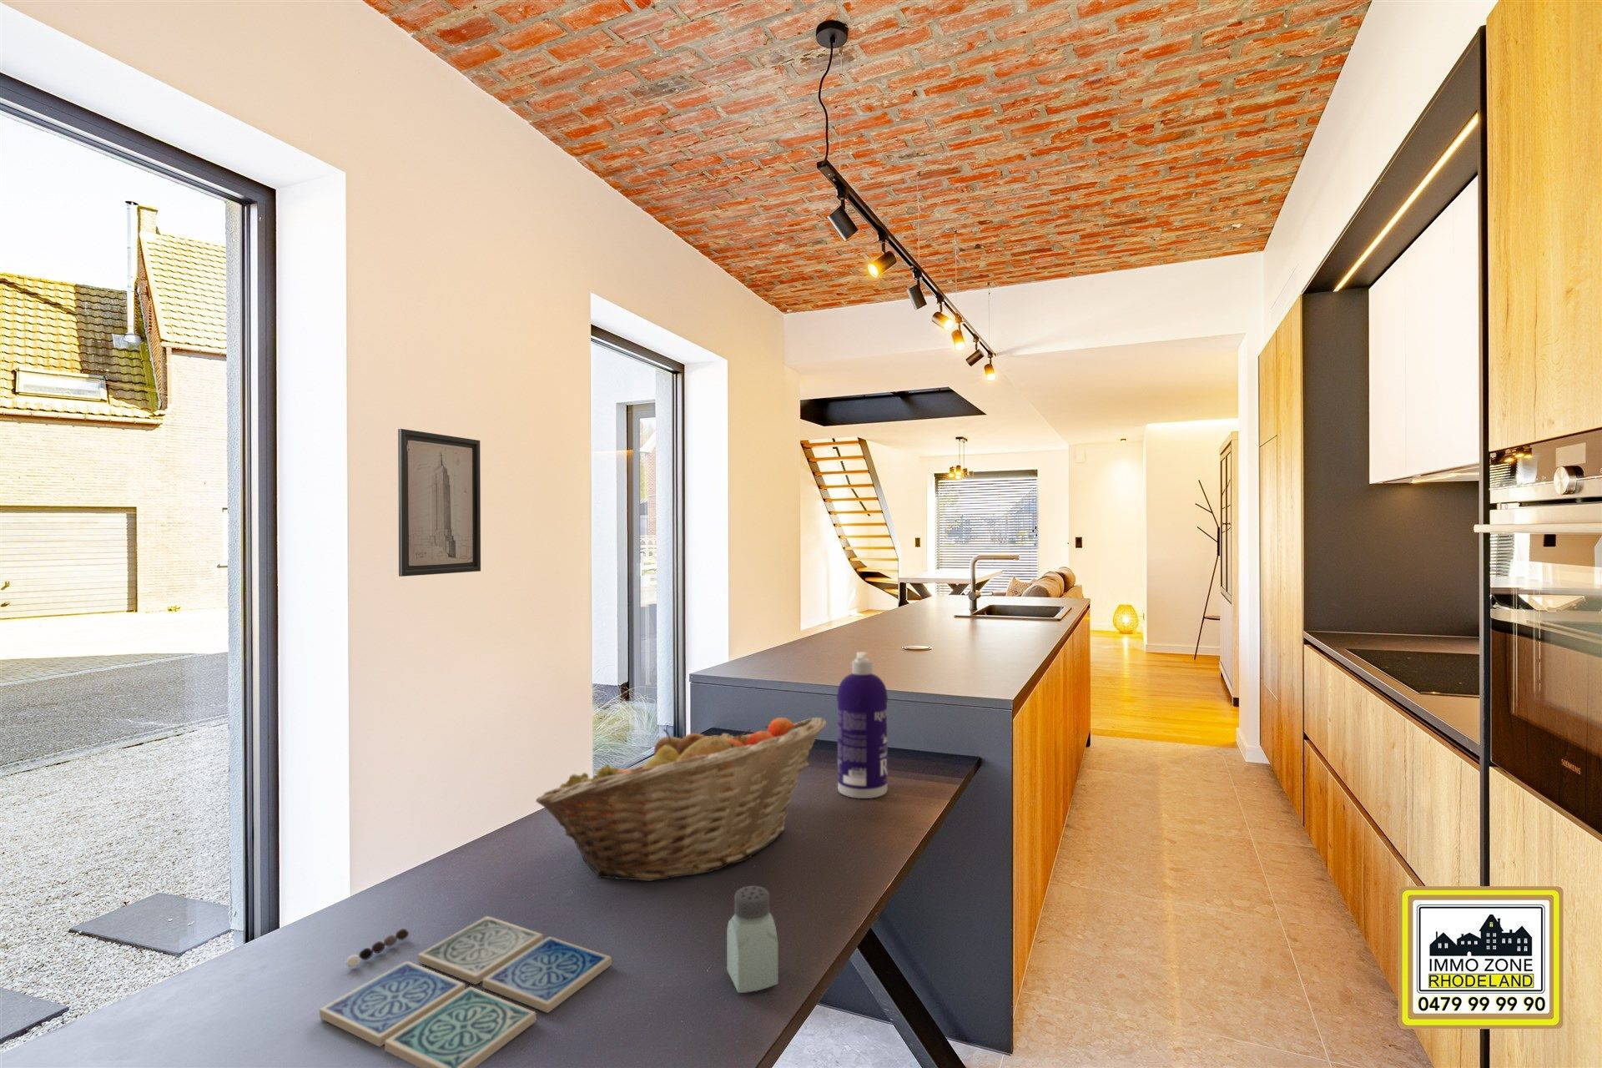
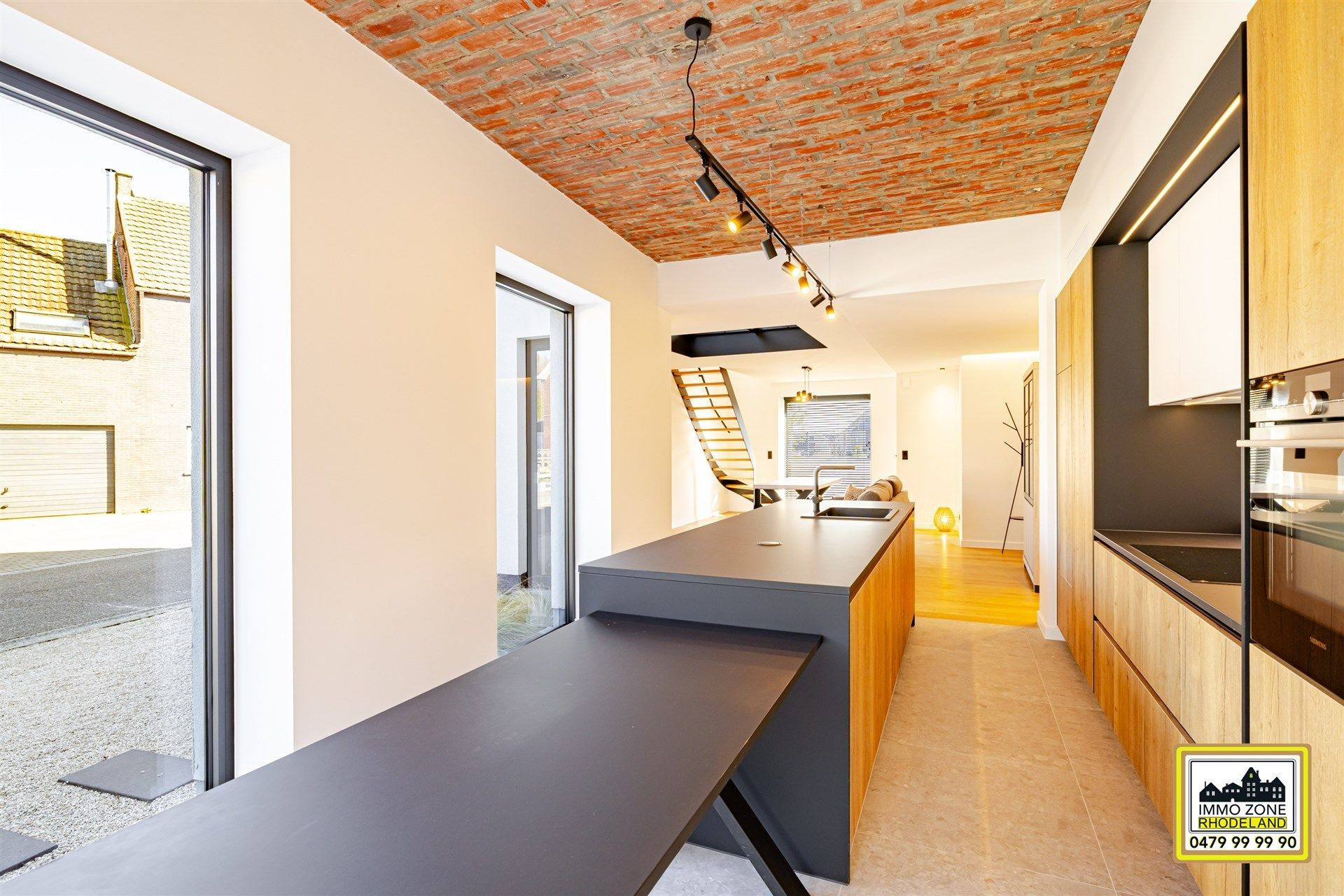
- pepper shaker (378, 946)
- wall art (441, 504)
- spray bottle (862, 721)
- drink coaster (474, 983)
- saltshaker (752, 936)
- fruit basket (693, 781)
